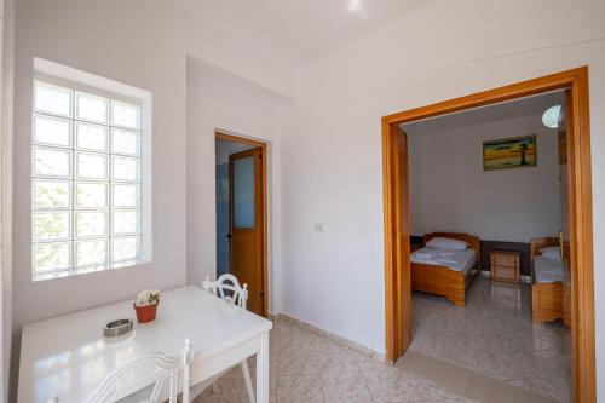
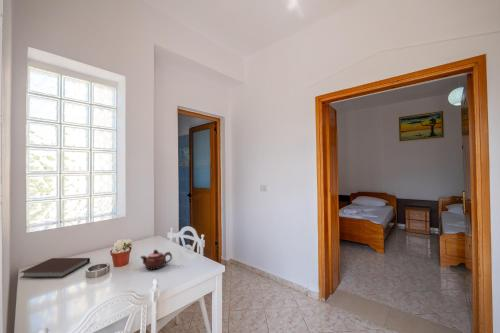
+ teapot (156, 257)
+ notebook (57, 266)
